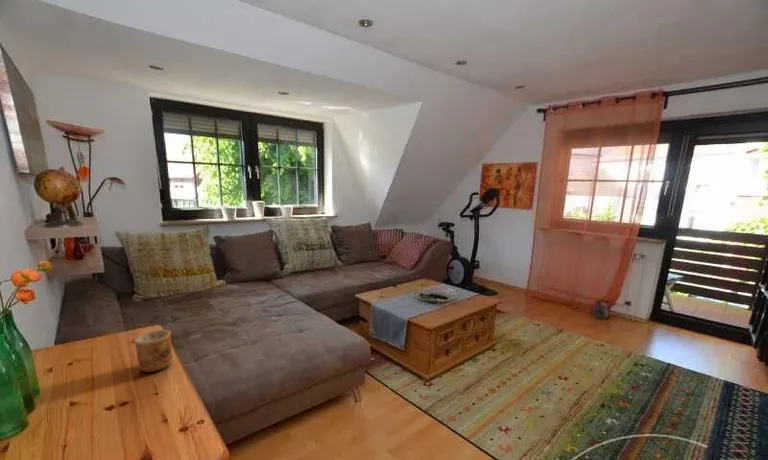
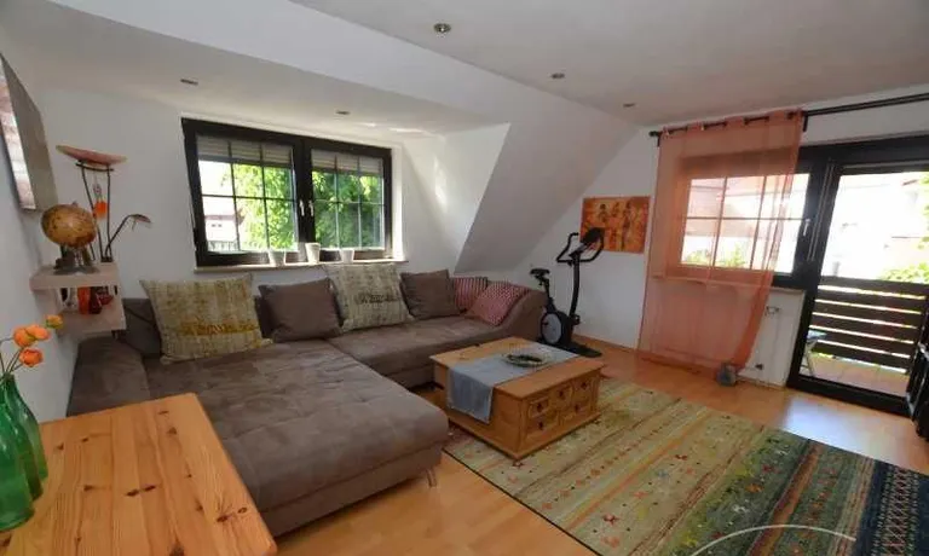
- cup (154, 350)
